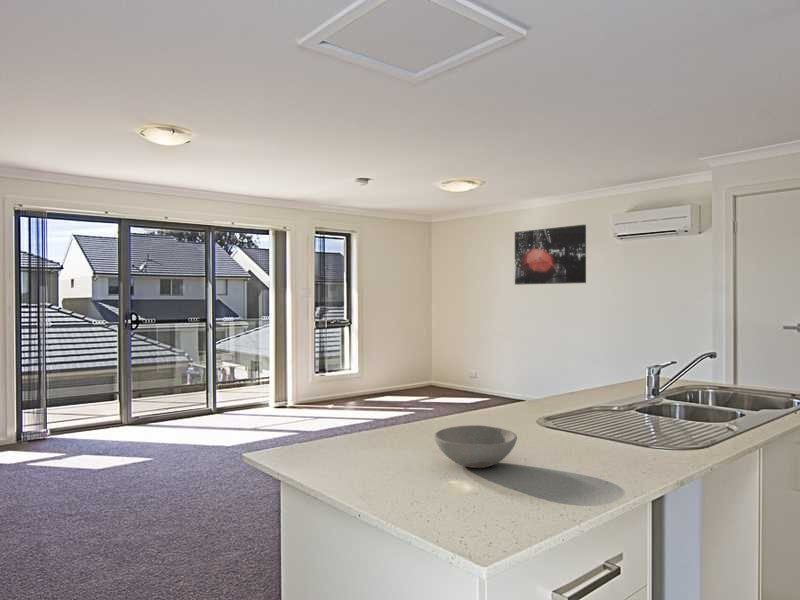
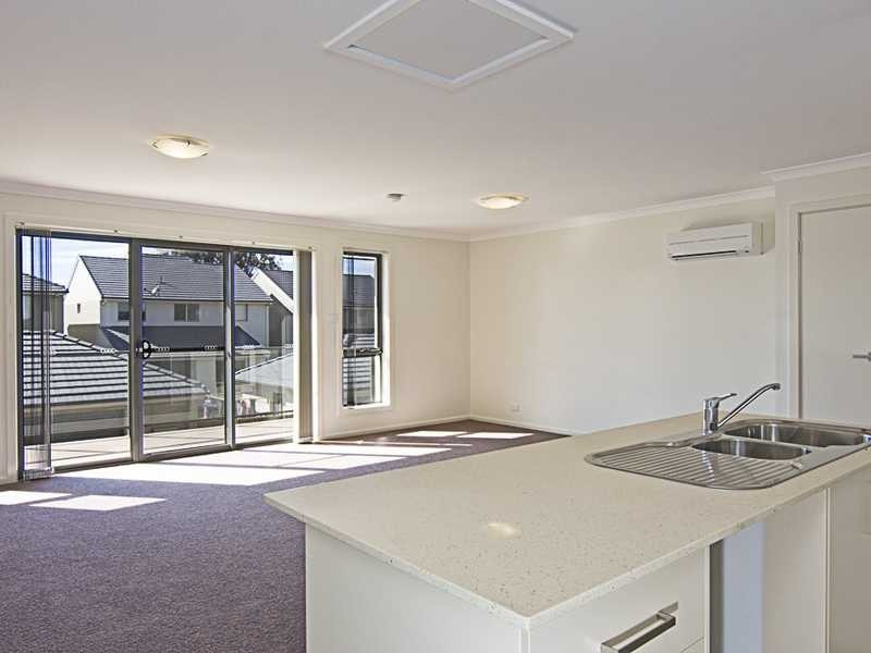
- wall art (548, 256)
- bowl (475, 449)
